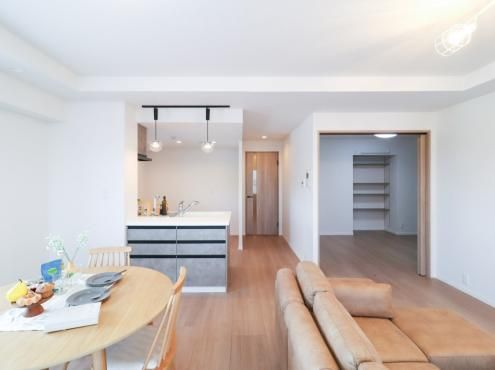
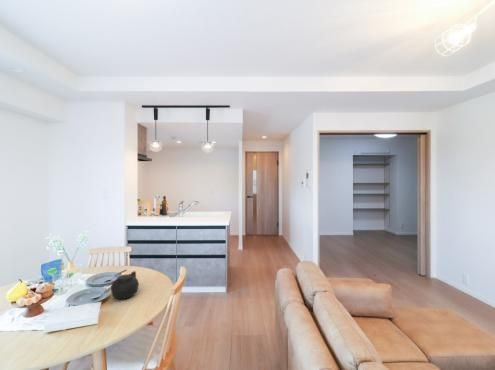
+ teapot (126, 284)
